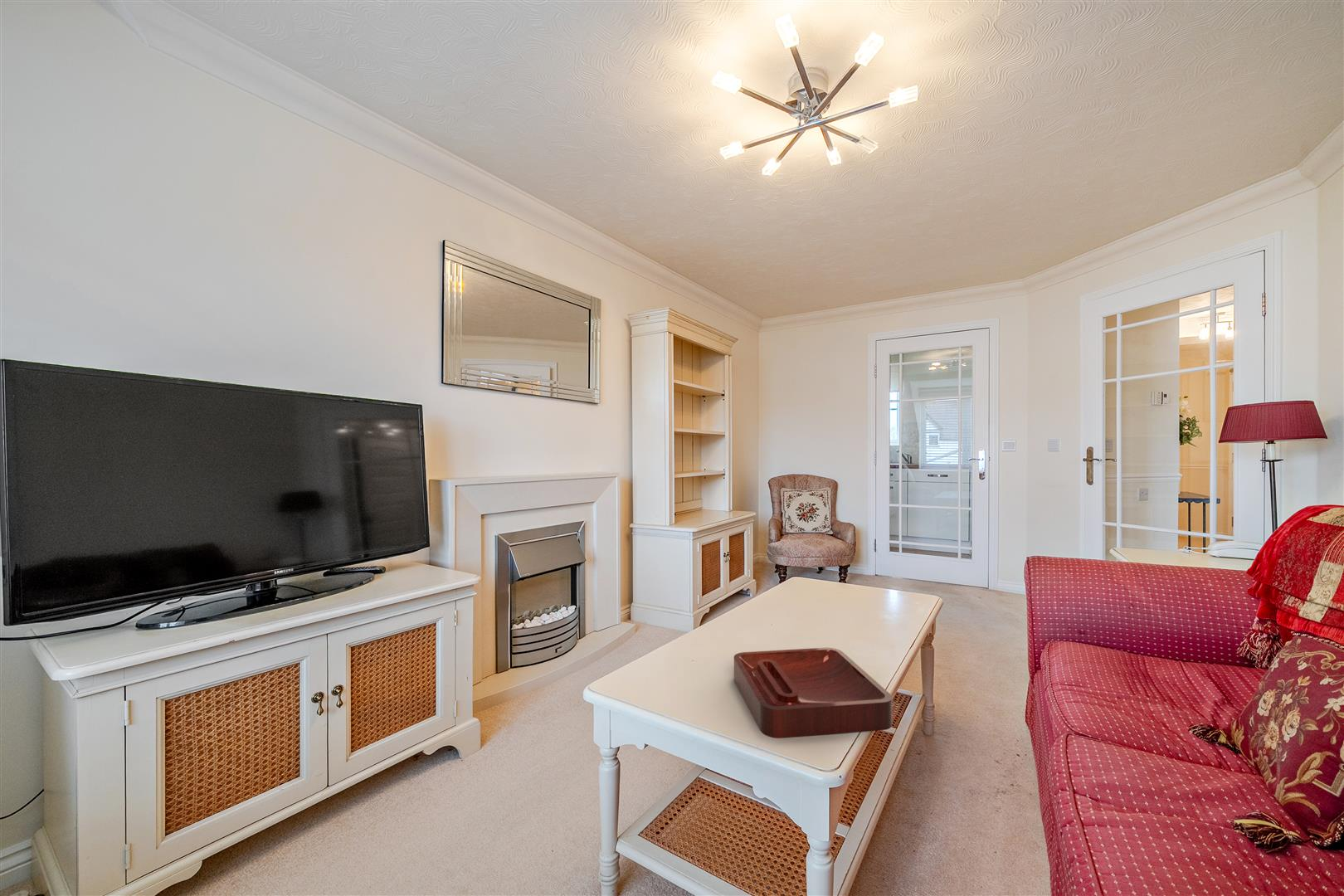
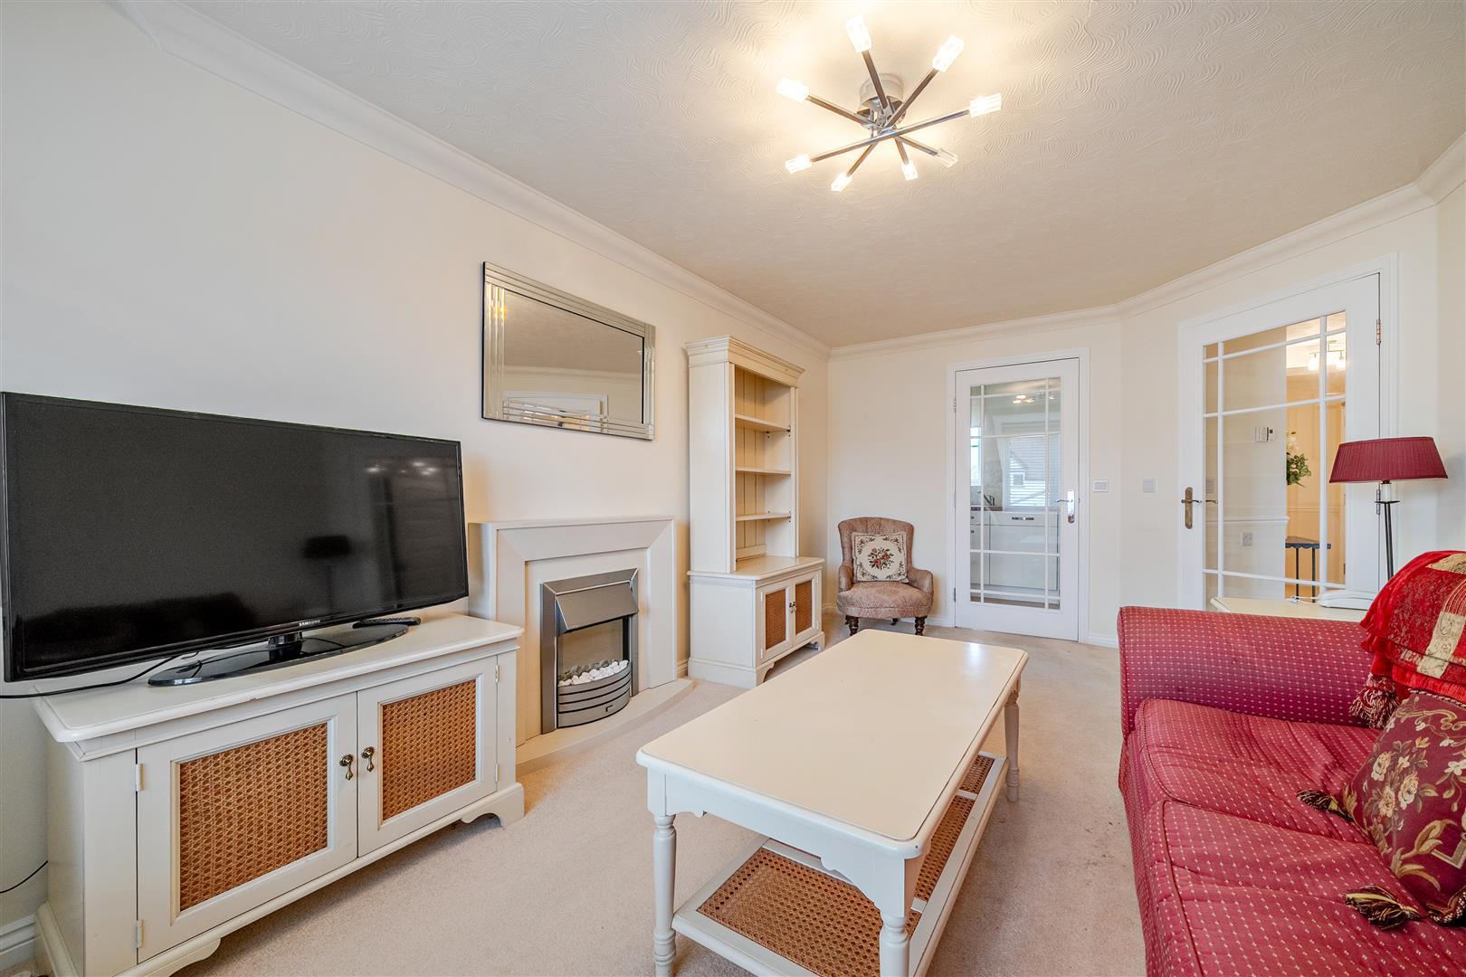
- decorative tray (806, 686)
